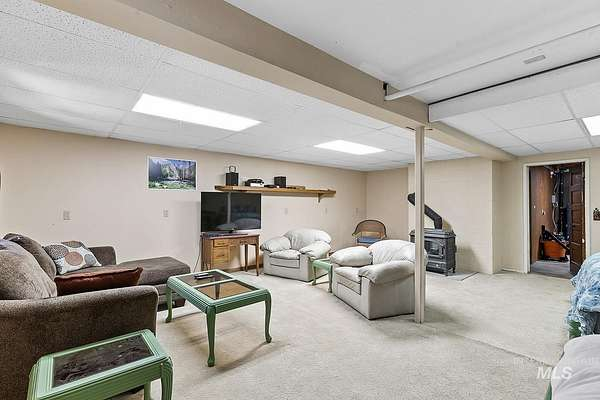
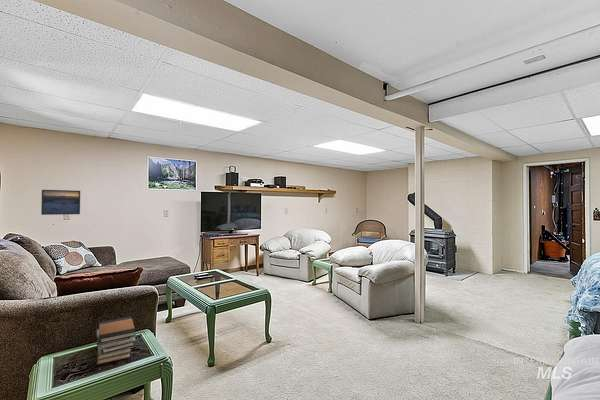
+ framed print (61, 202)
+ book stack (115, 338)
